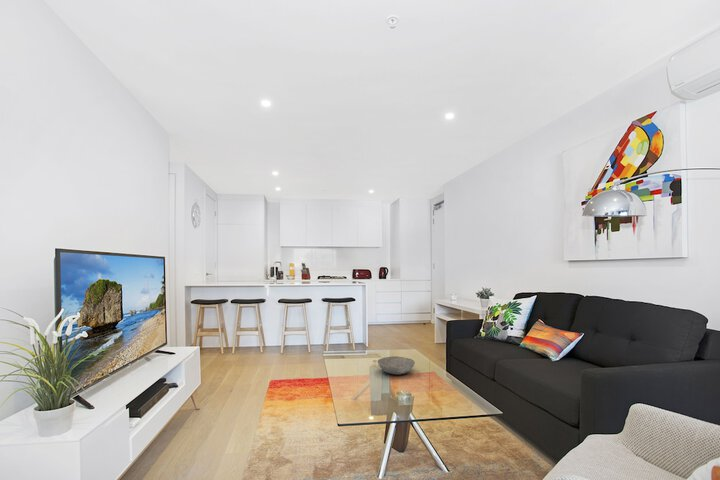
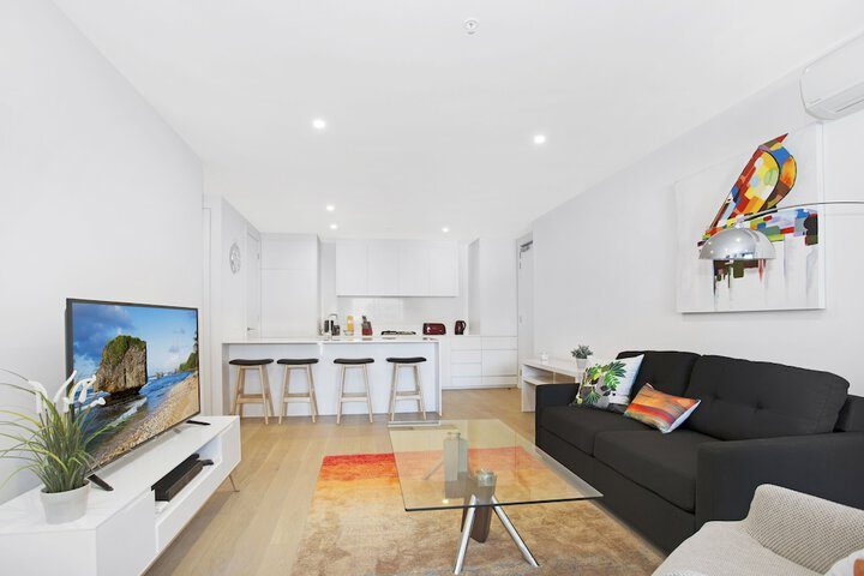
- bowl (396, 366)
